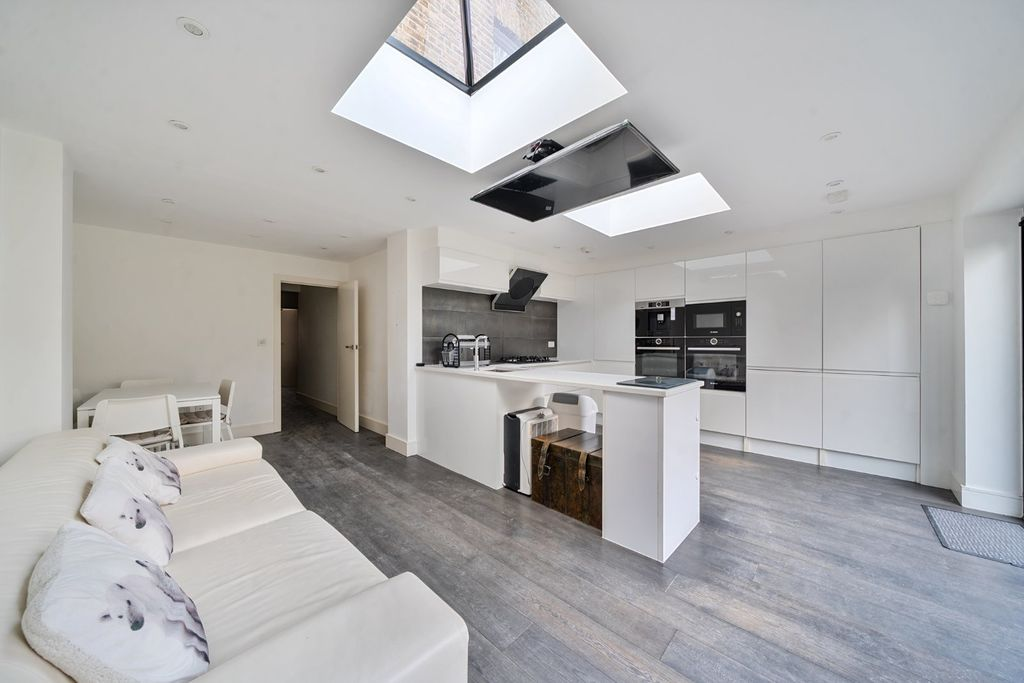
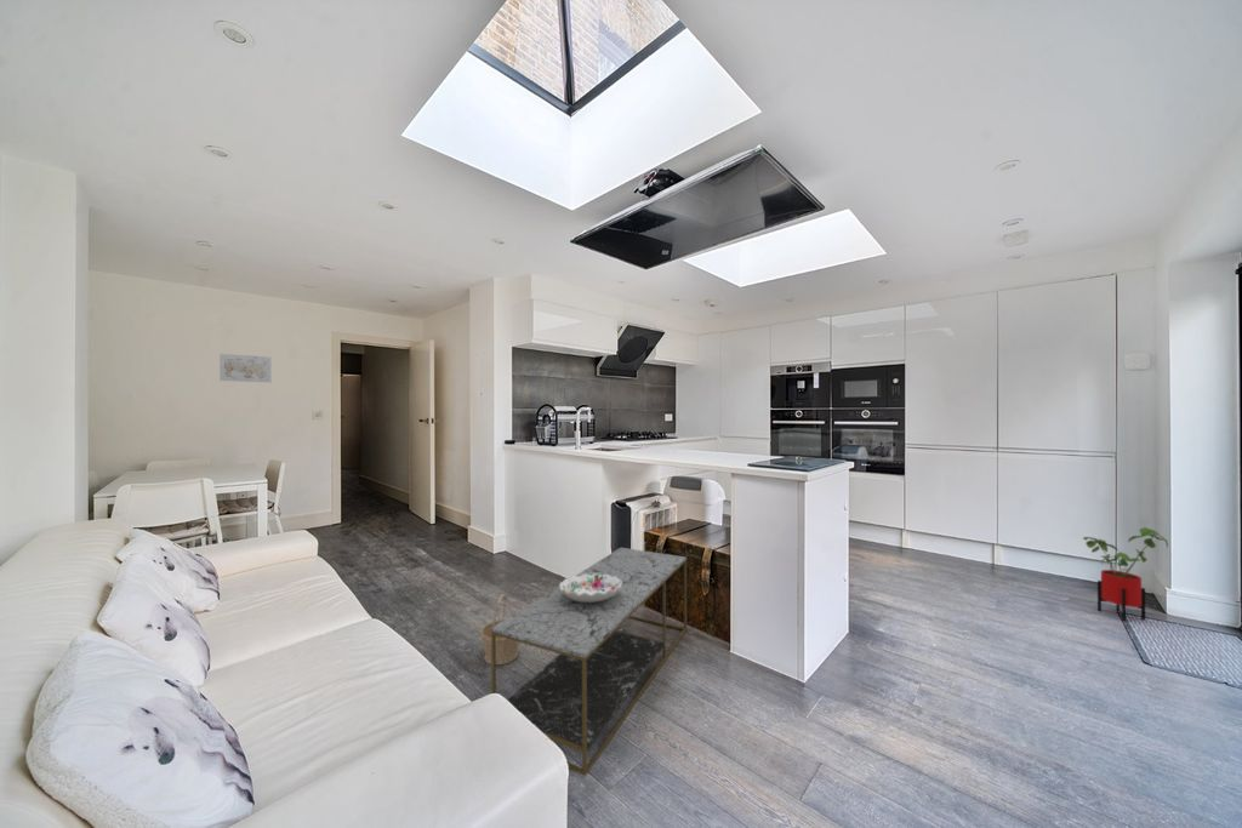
+ wall art (245, 369)
+ basket (500, 622)
+ house plant (1126, 571)
+ decorative bowl (591, 588)
+ coffee table (608, 629)
